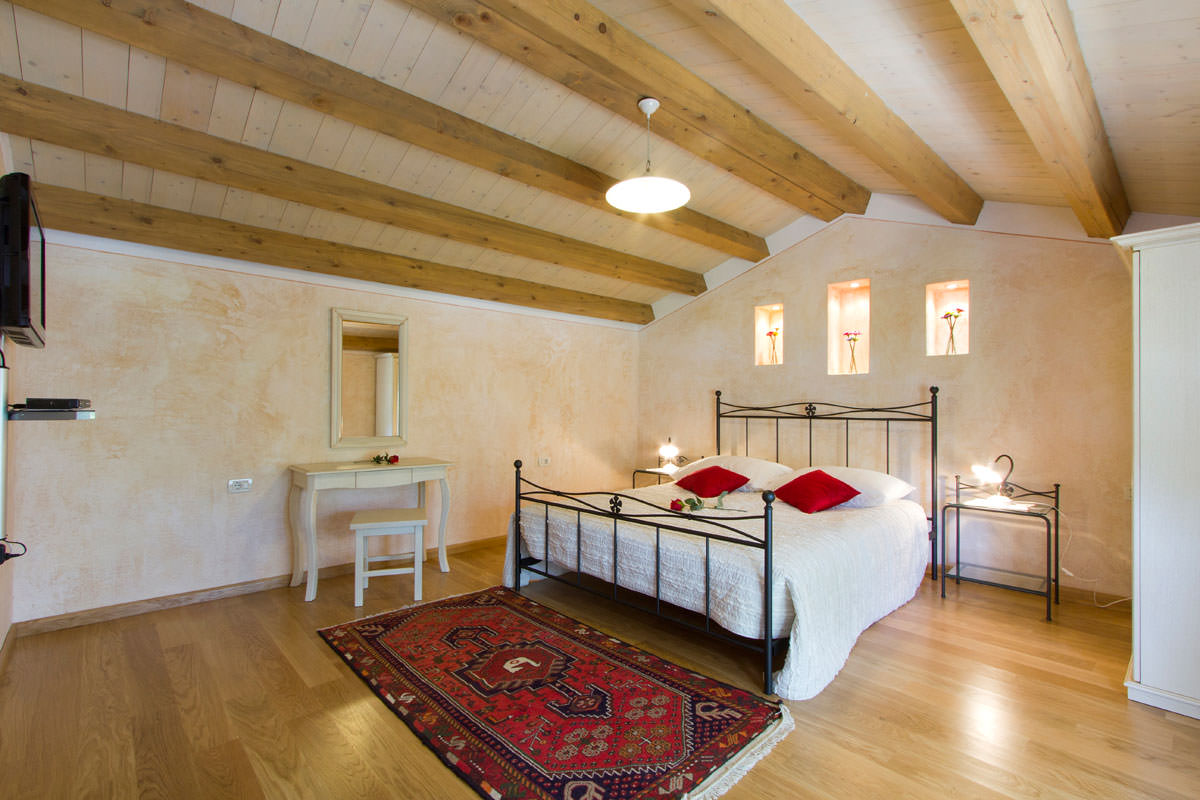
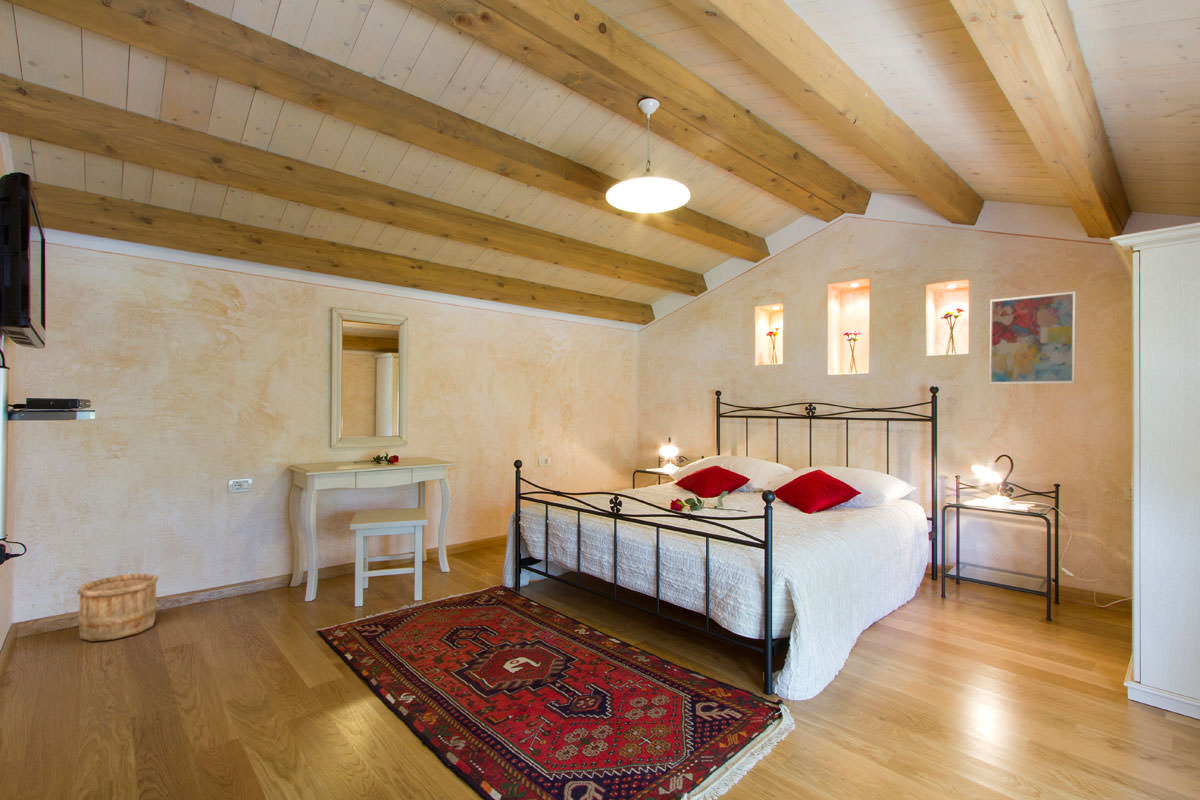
+ wall art (1030, 339)
+ wooden bucket (119, 606)
